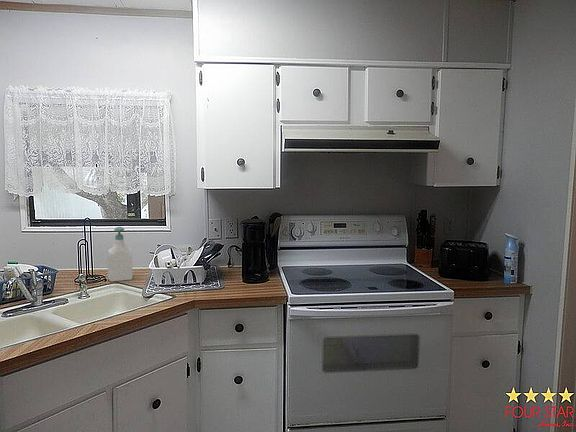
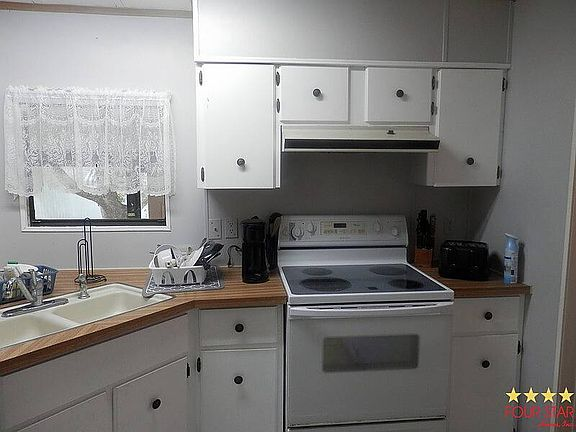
- soap bottle (119, 253)
